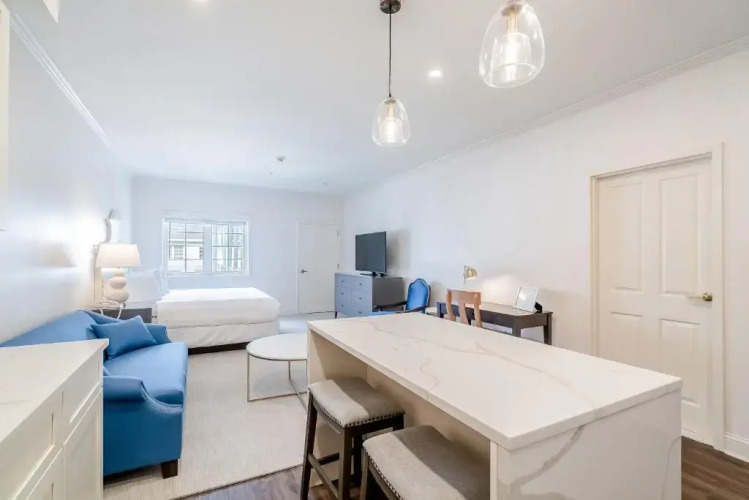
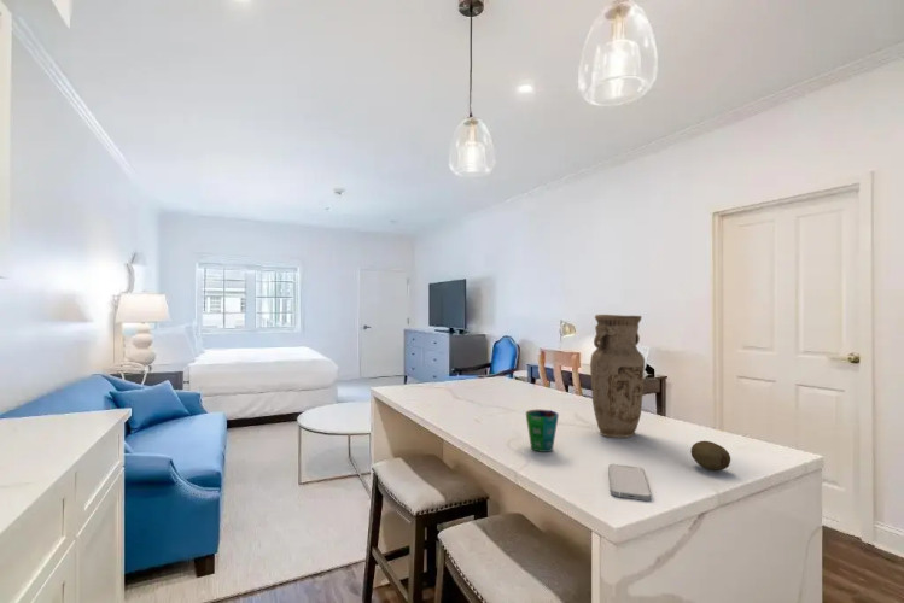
+ vase (617, 374)
+ fruit (710, 455)
+ smartphone (628, 480)
+ cup (542, 429)
